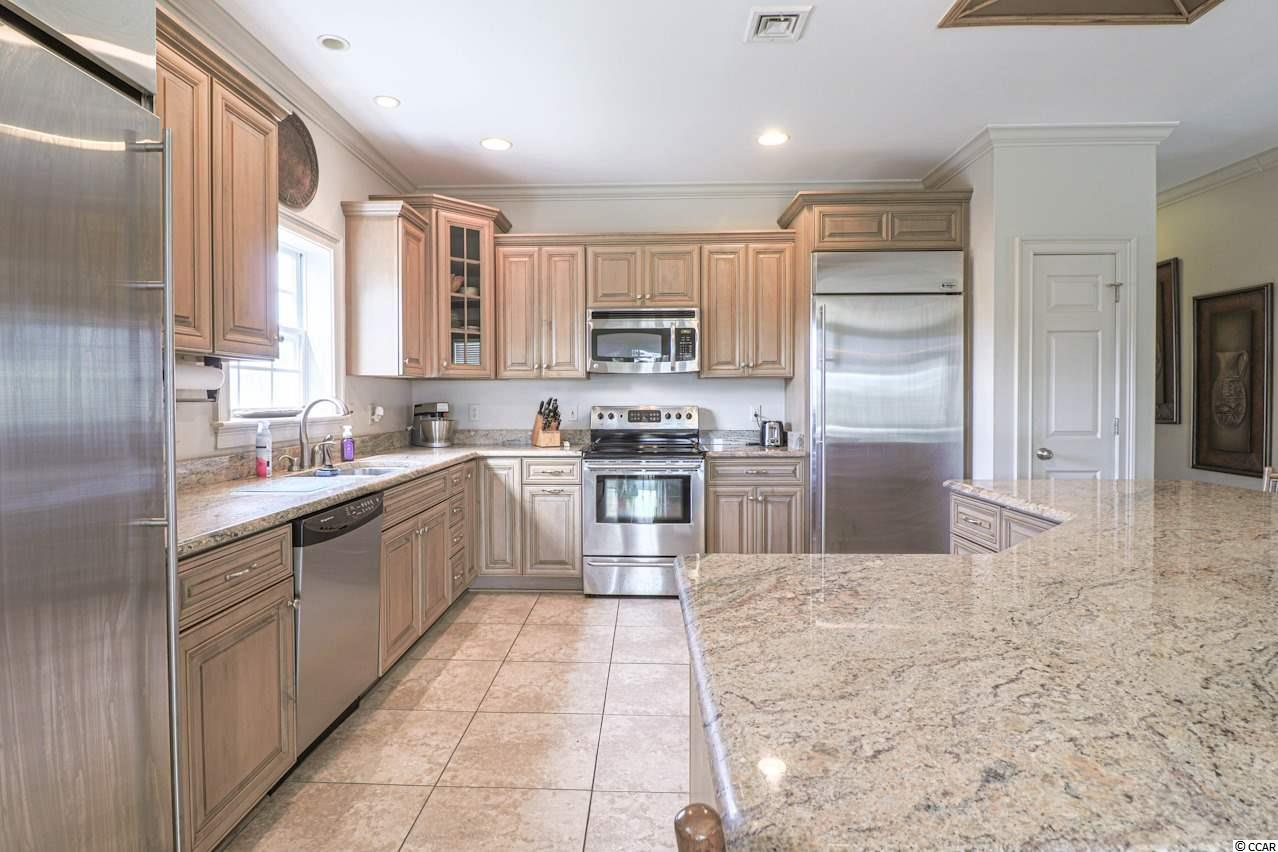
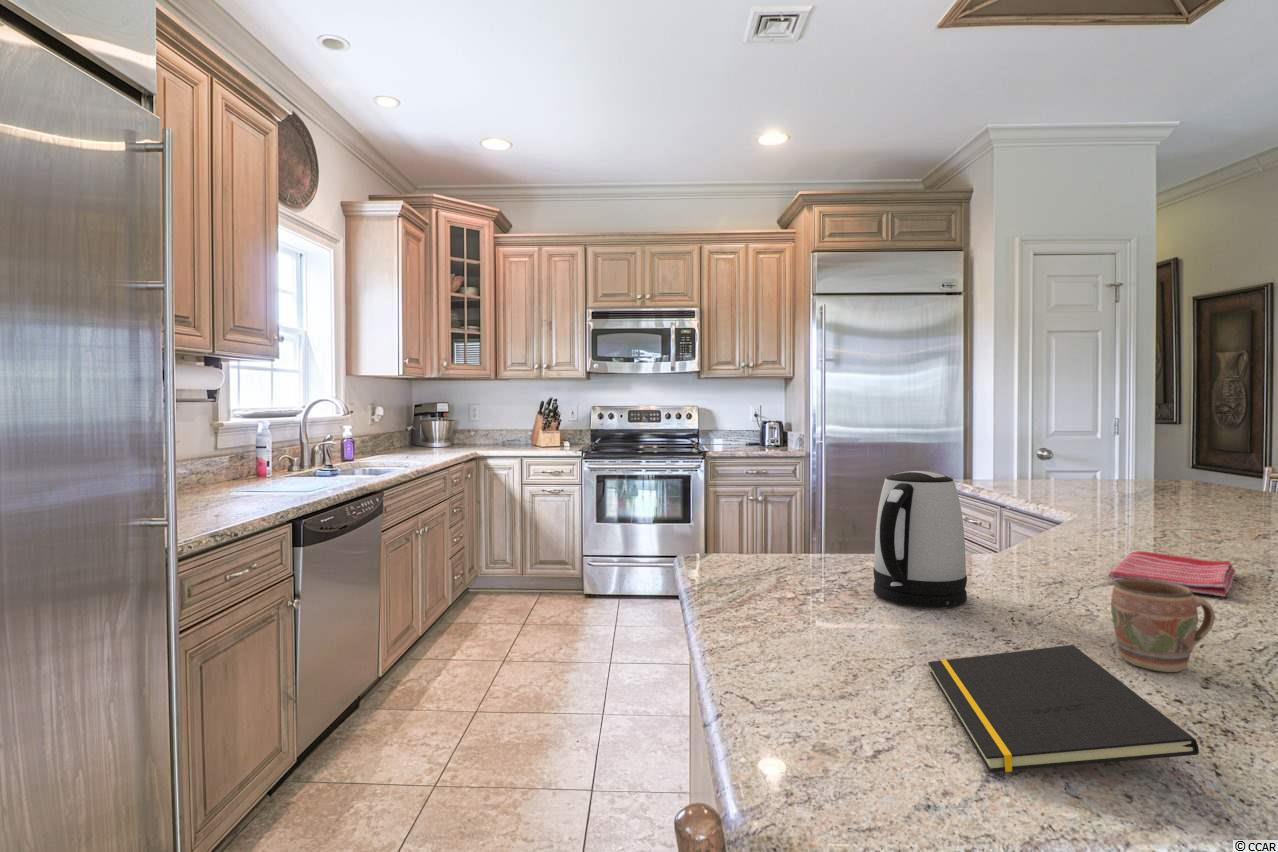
+ notepad (1037, 699)
+ mug (1159, 625)
+ dish towel (1172, 571)
+ kettle (913, 535)
